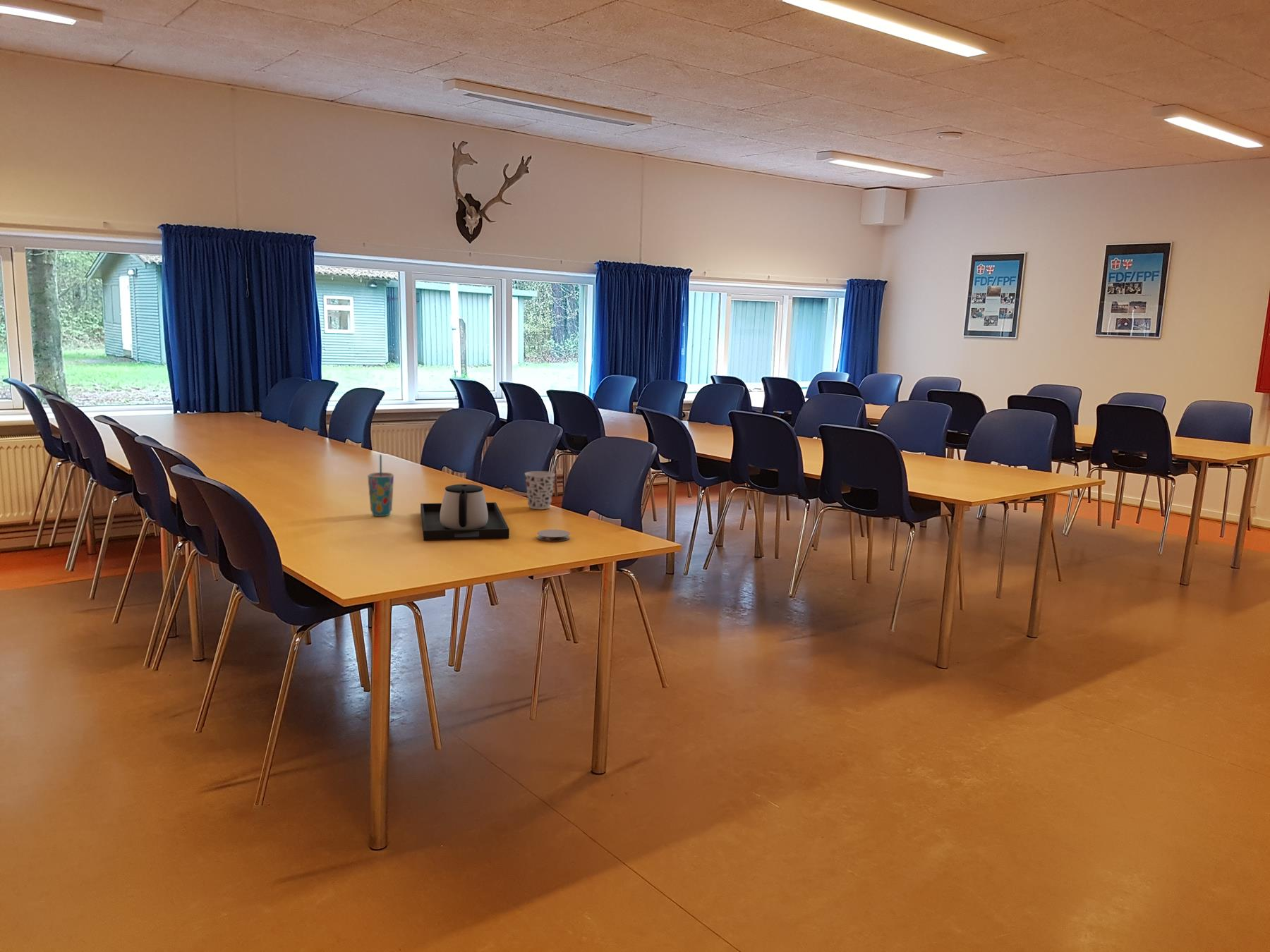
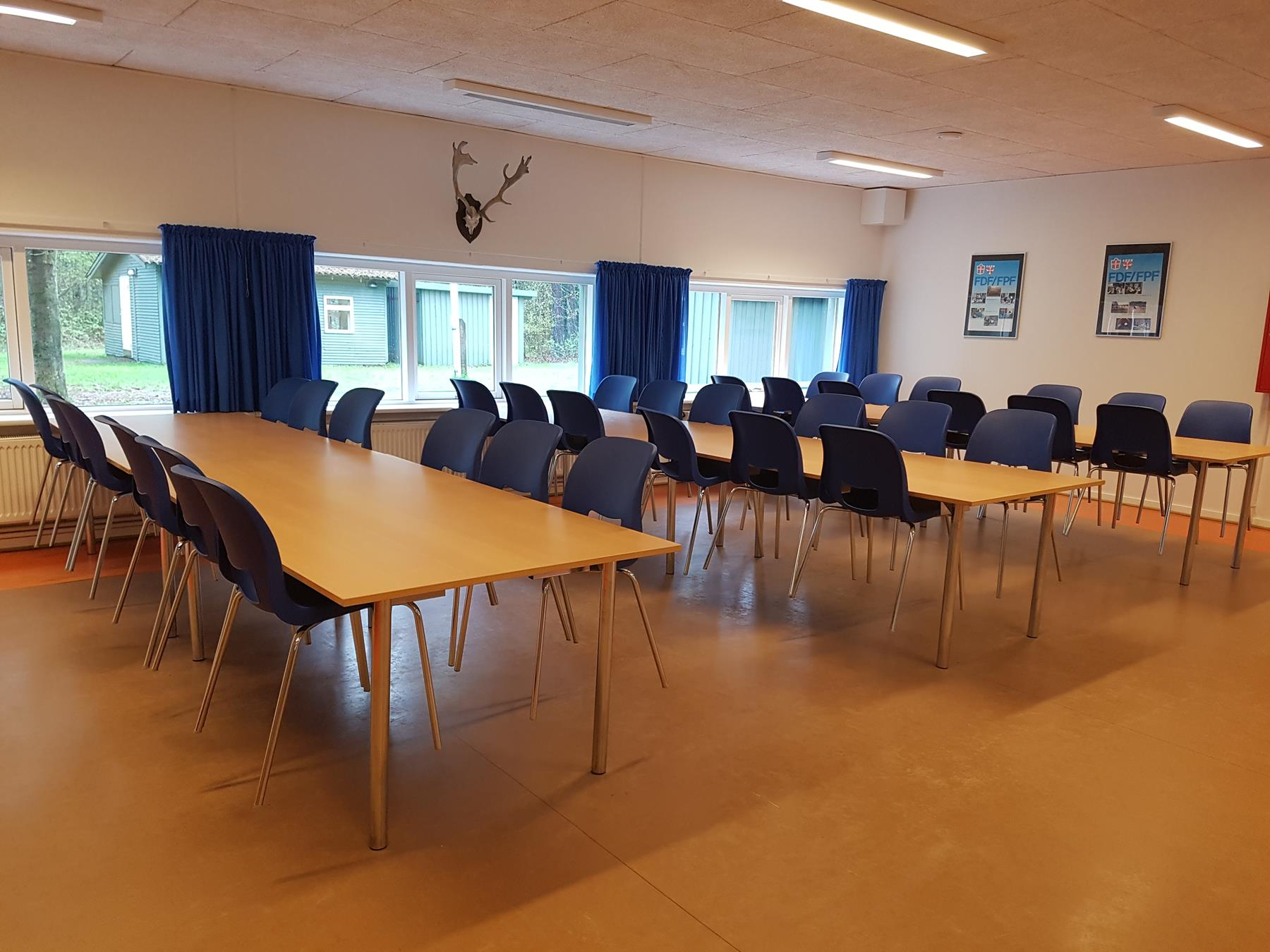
- coaster (553, 535)
- cup (539, 490)
- teapot (462, 503)
- cup (380, 484)
